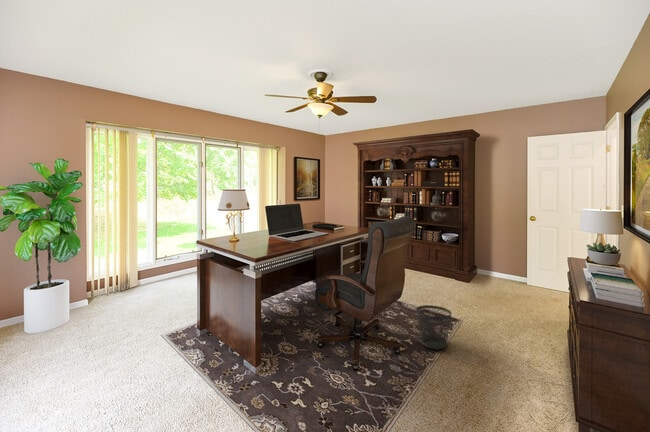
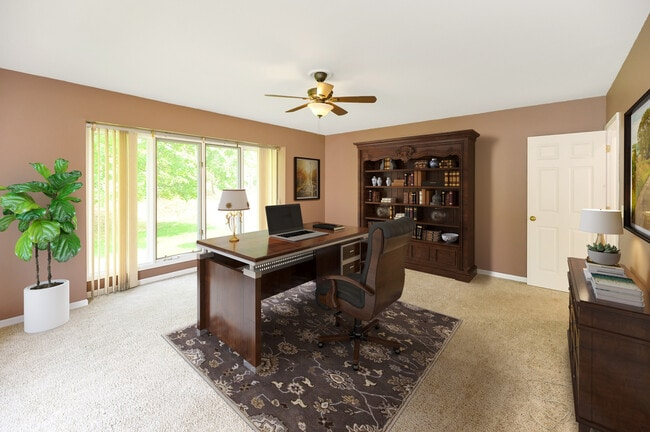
- wastebasket (433, 327)
